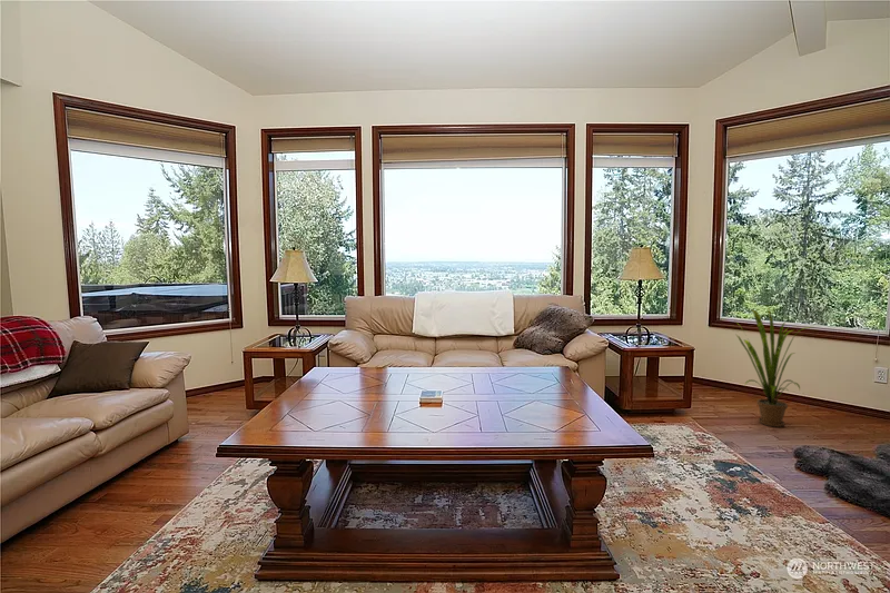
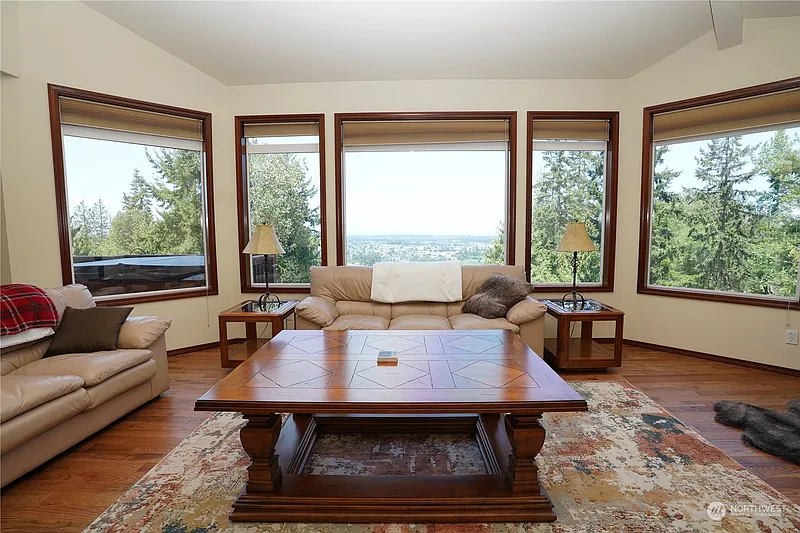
- house plant (772, 366)
